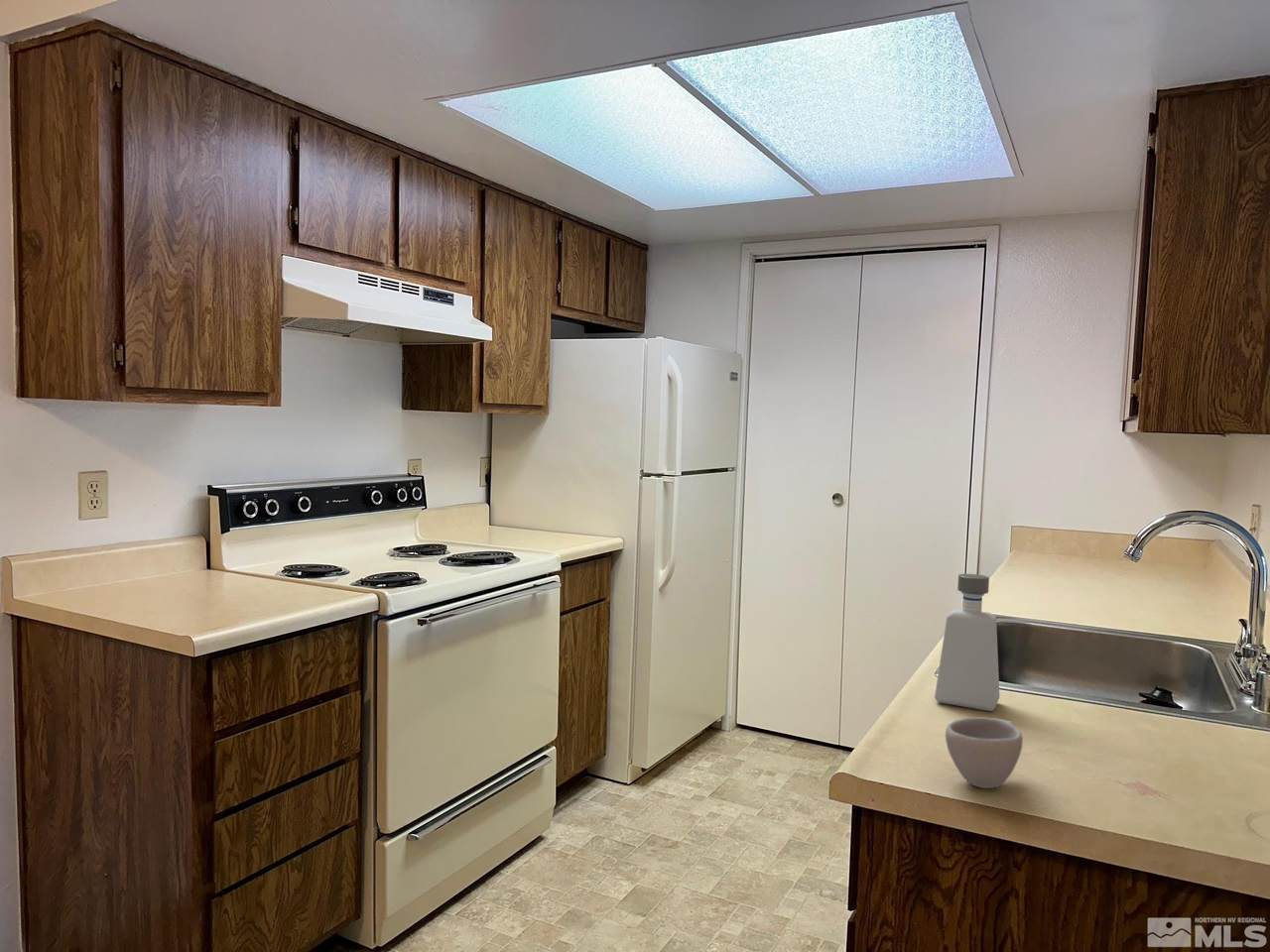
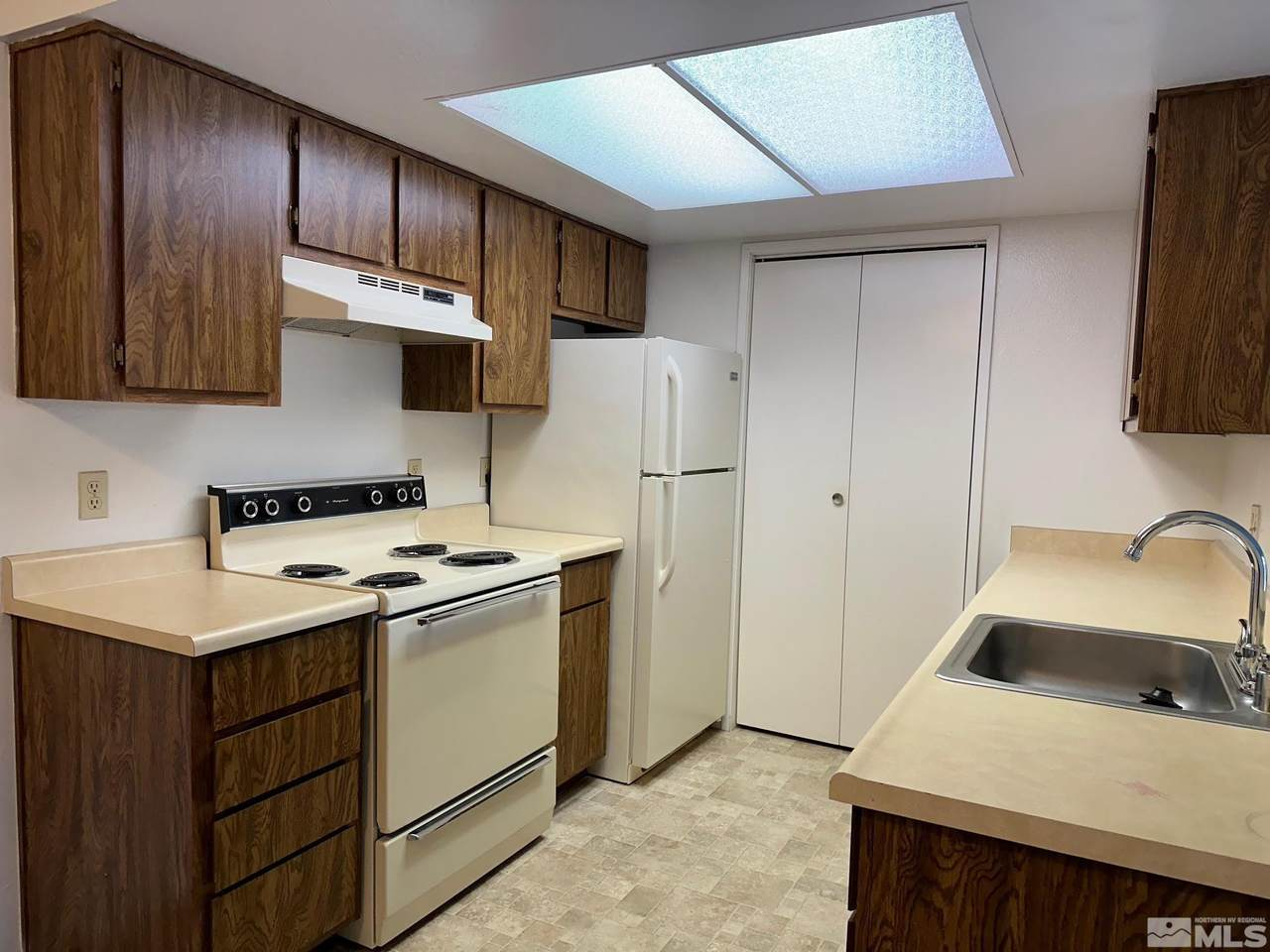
- cup (987, 752)
- soap dispenser (969, 639)
